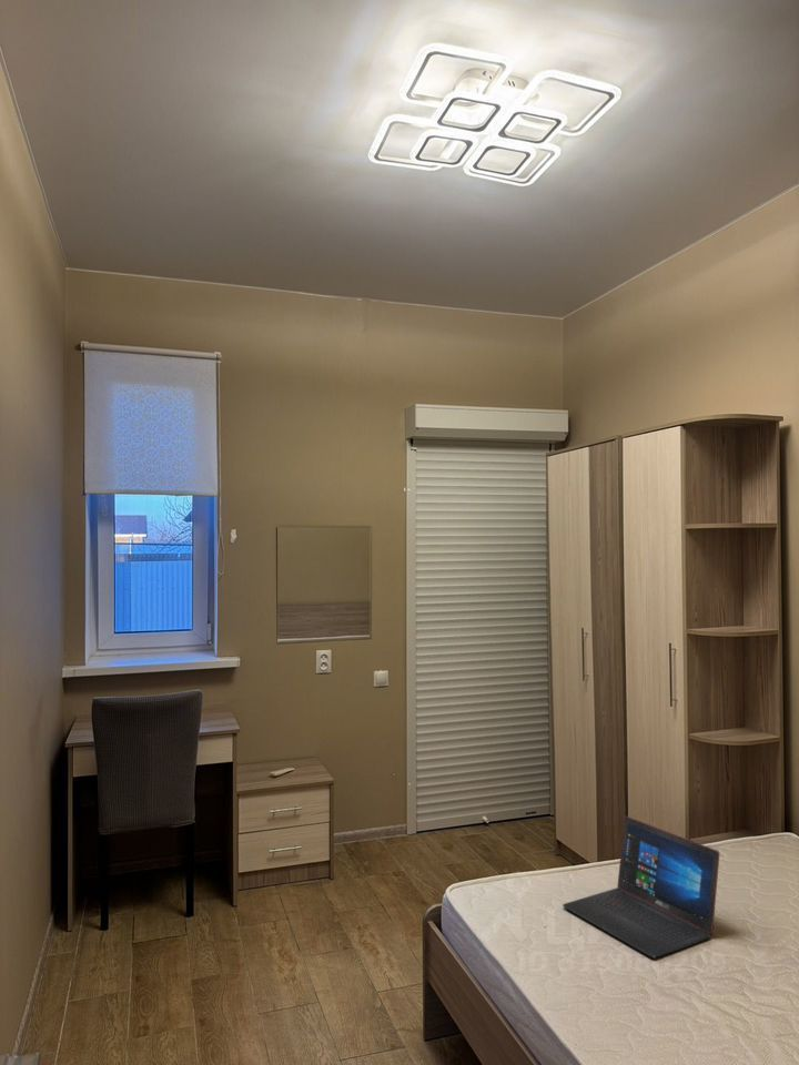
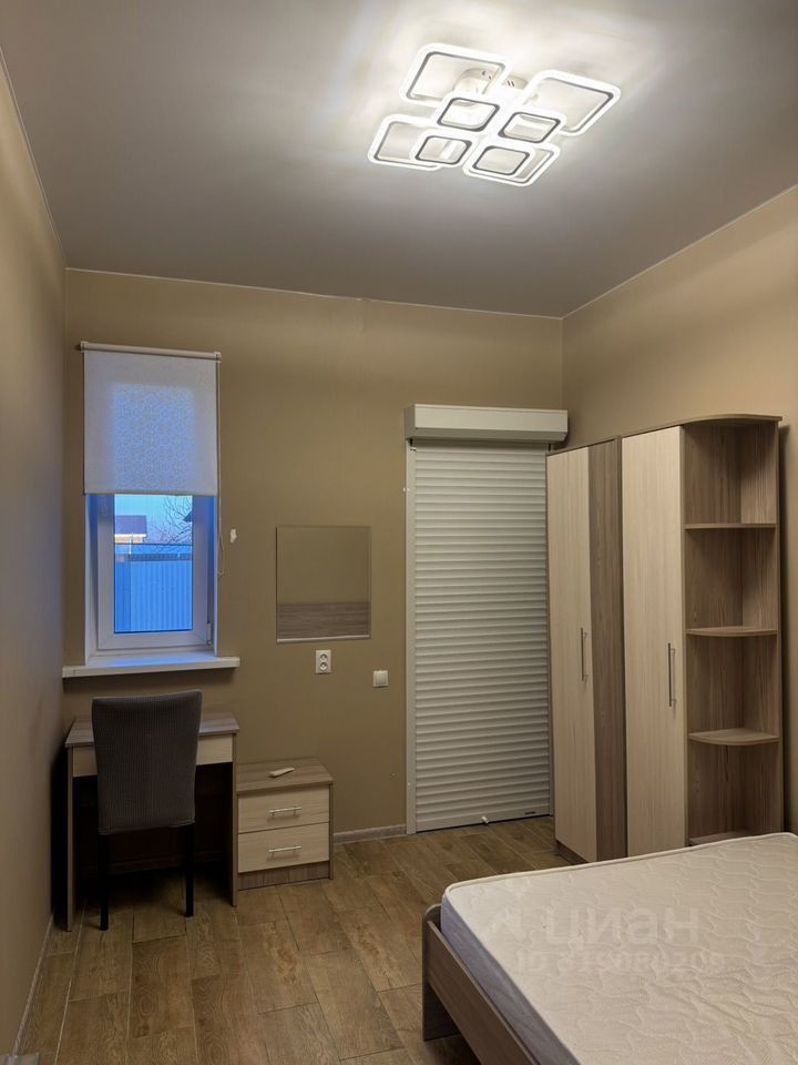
- laptop (637, 880)
